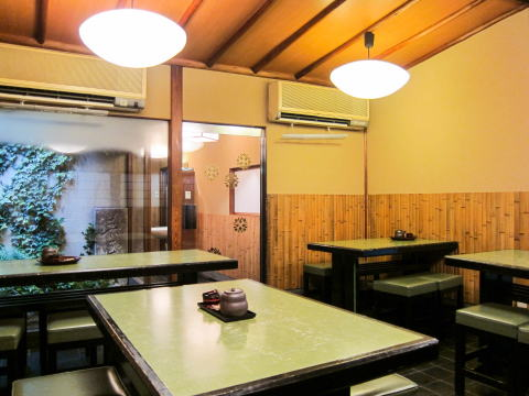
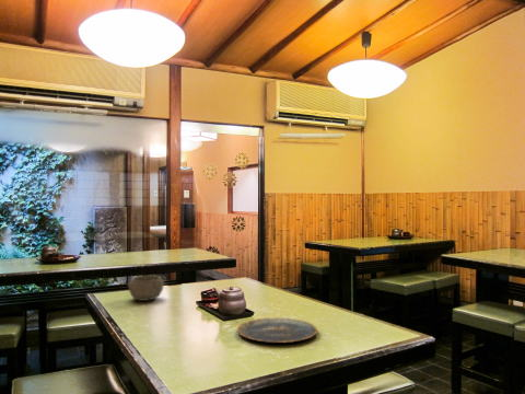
+ bowl (145, 288)
+ plate (277, 331)
